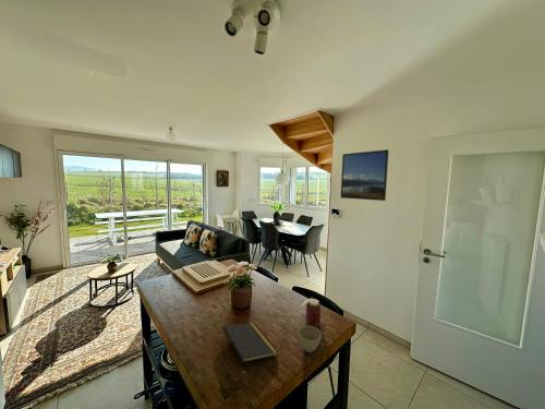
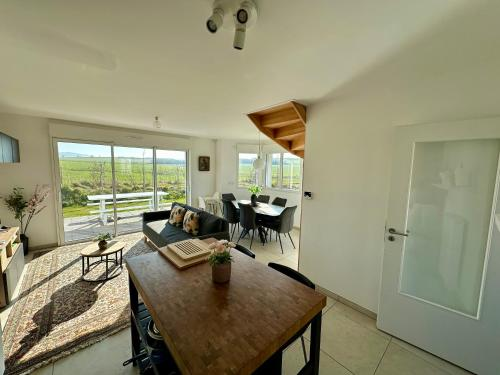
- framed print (362, 176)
- jar (310, 311)
- notepad (249, 339)
- flower pot (308, 340)
